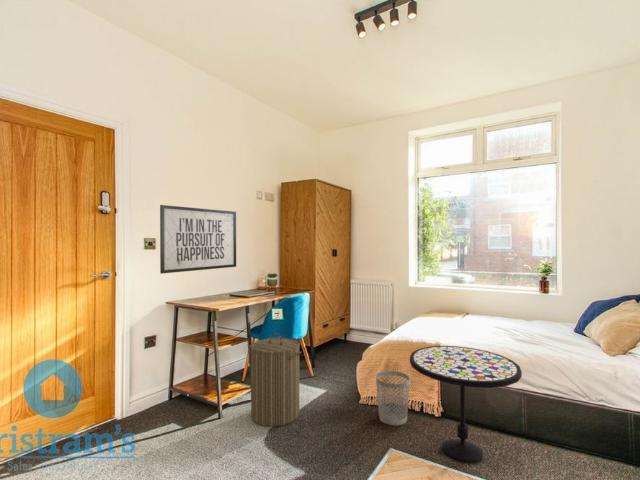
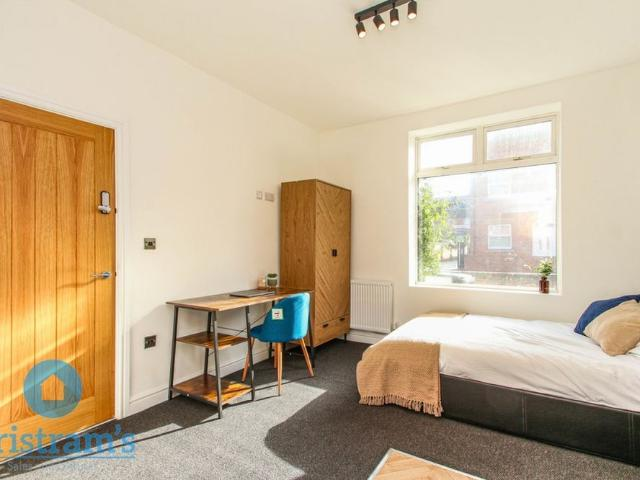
- mirror (202, 239)
- wastebasket (392, 397)
- side table (462, 406)
- laundry hamper (275, 373)
